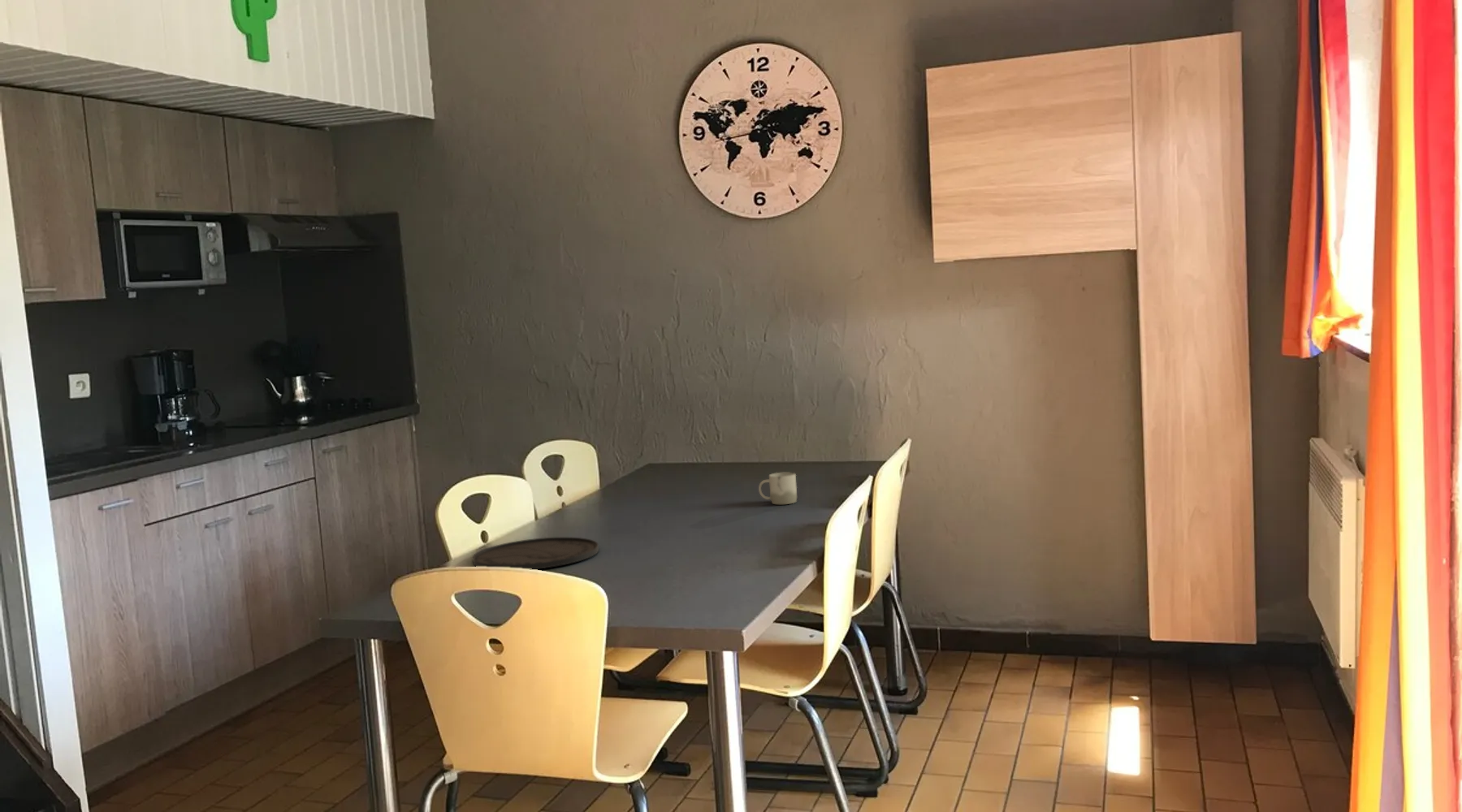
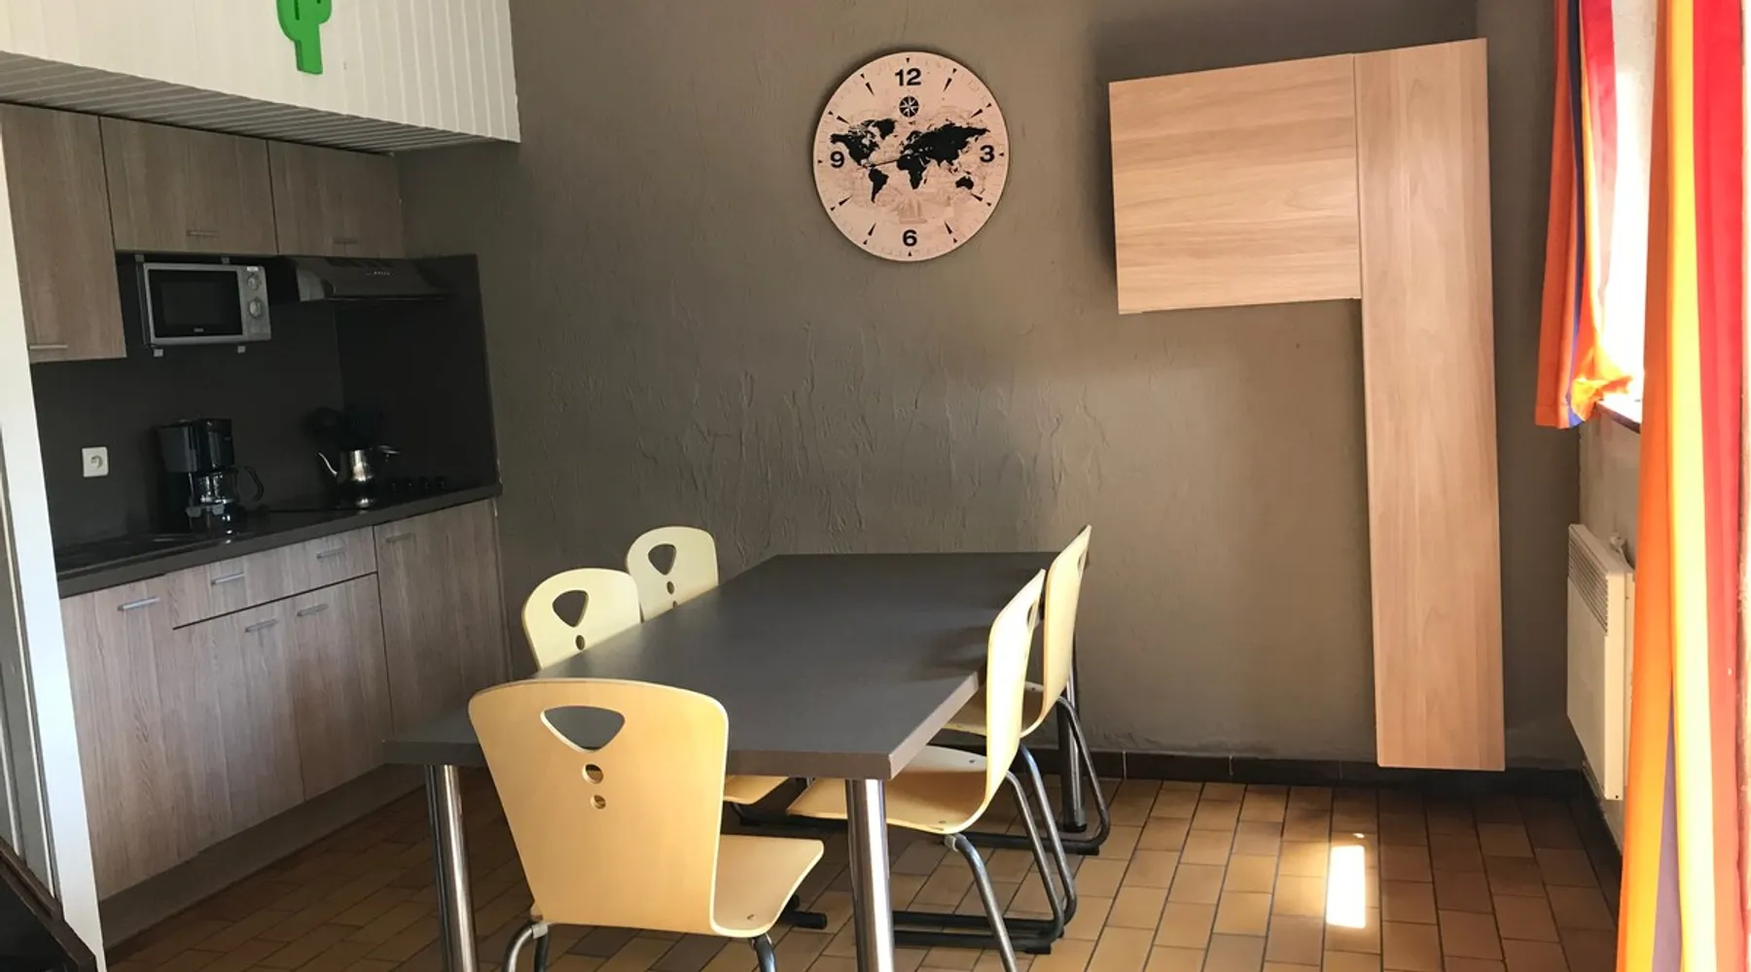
- plate (536, 553)
- cup (777, 488)
